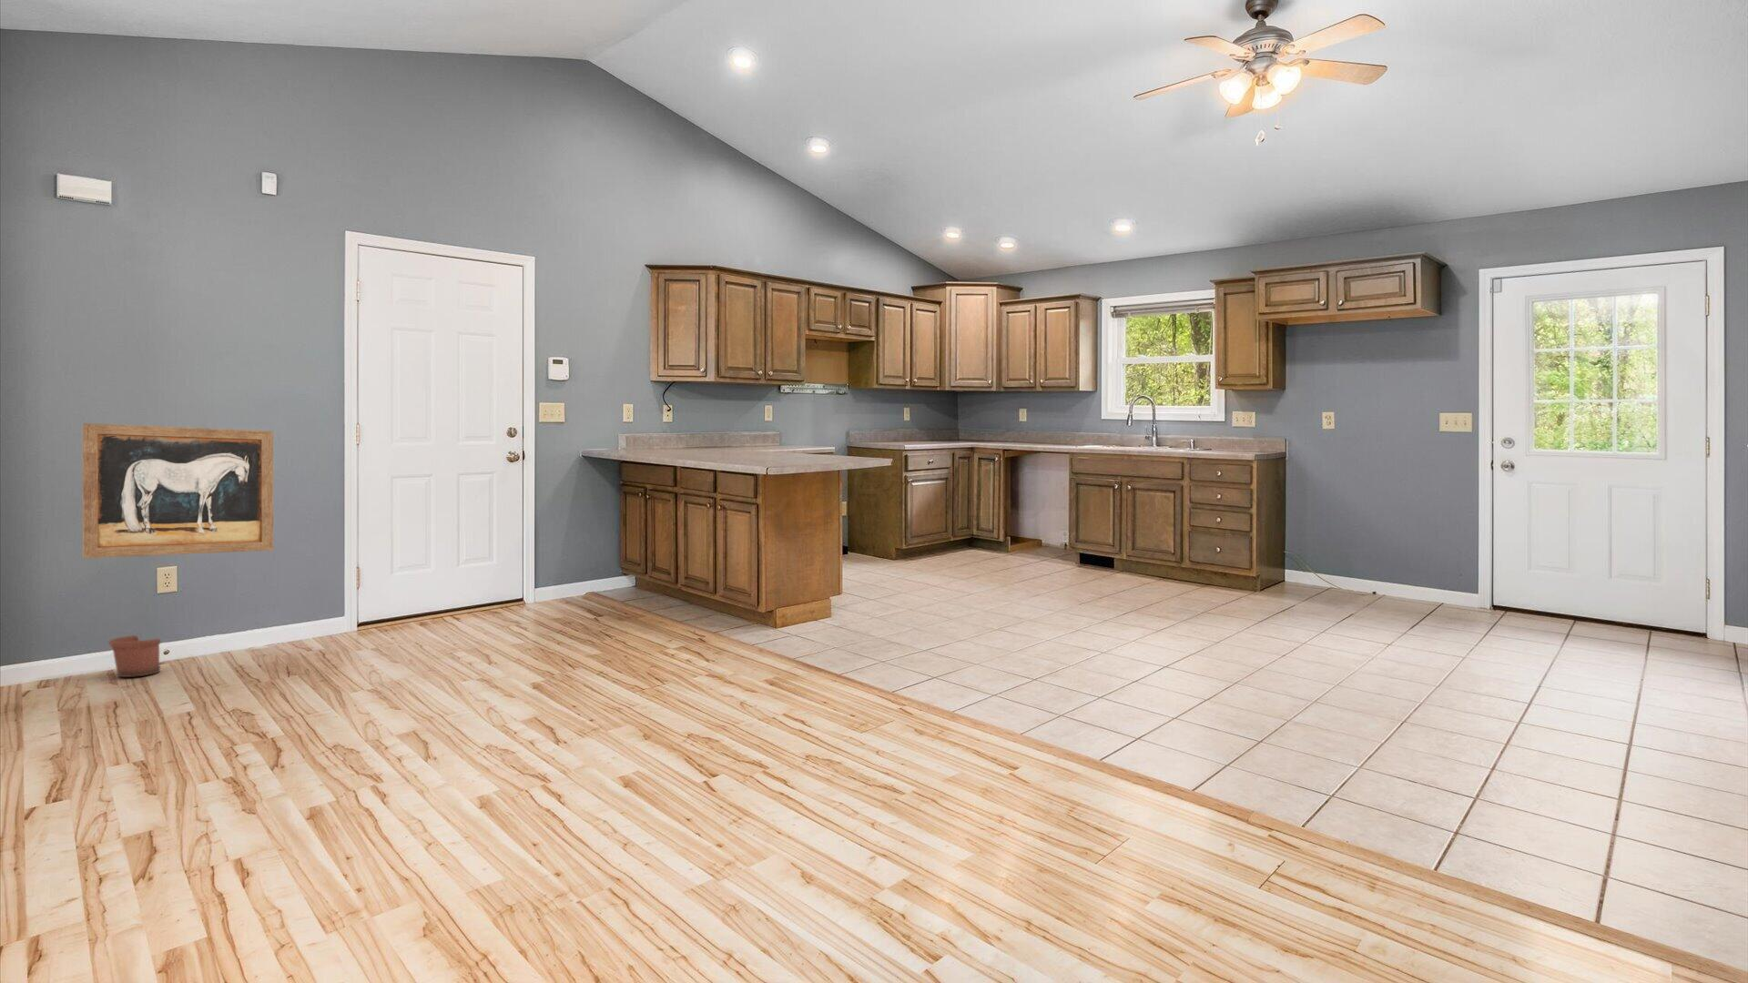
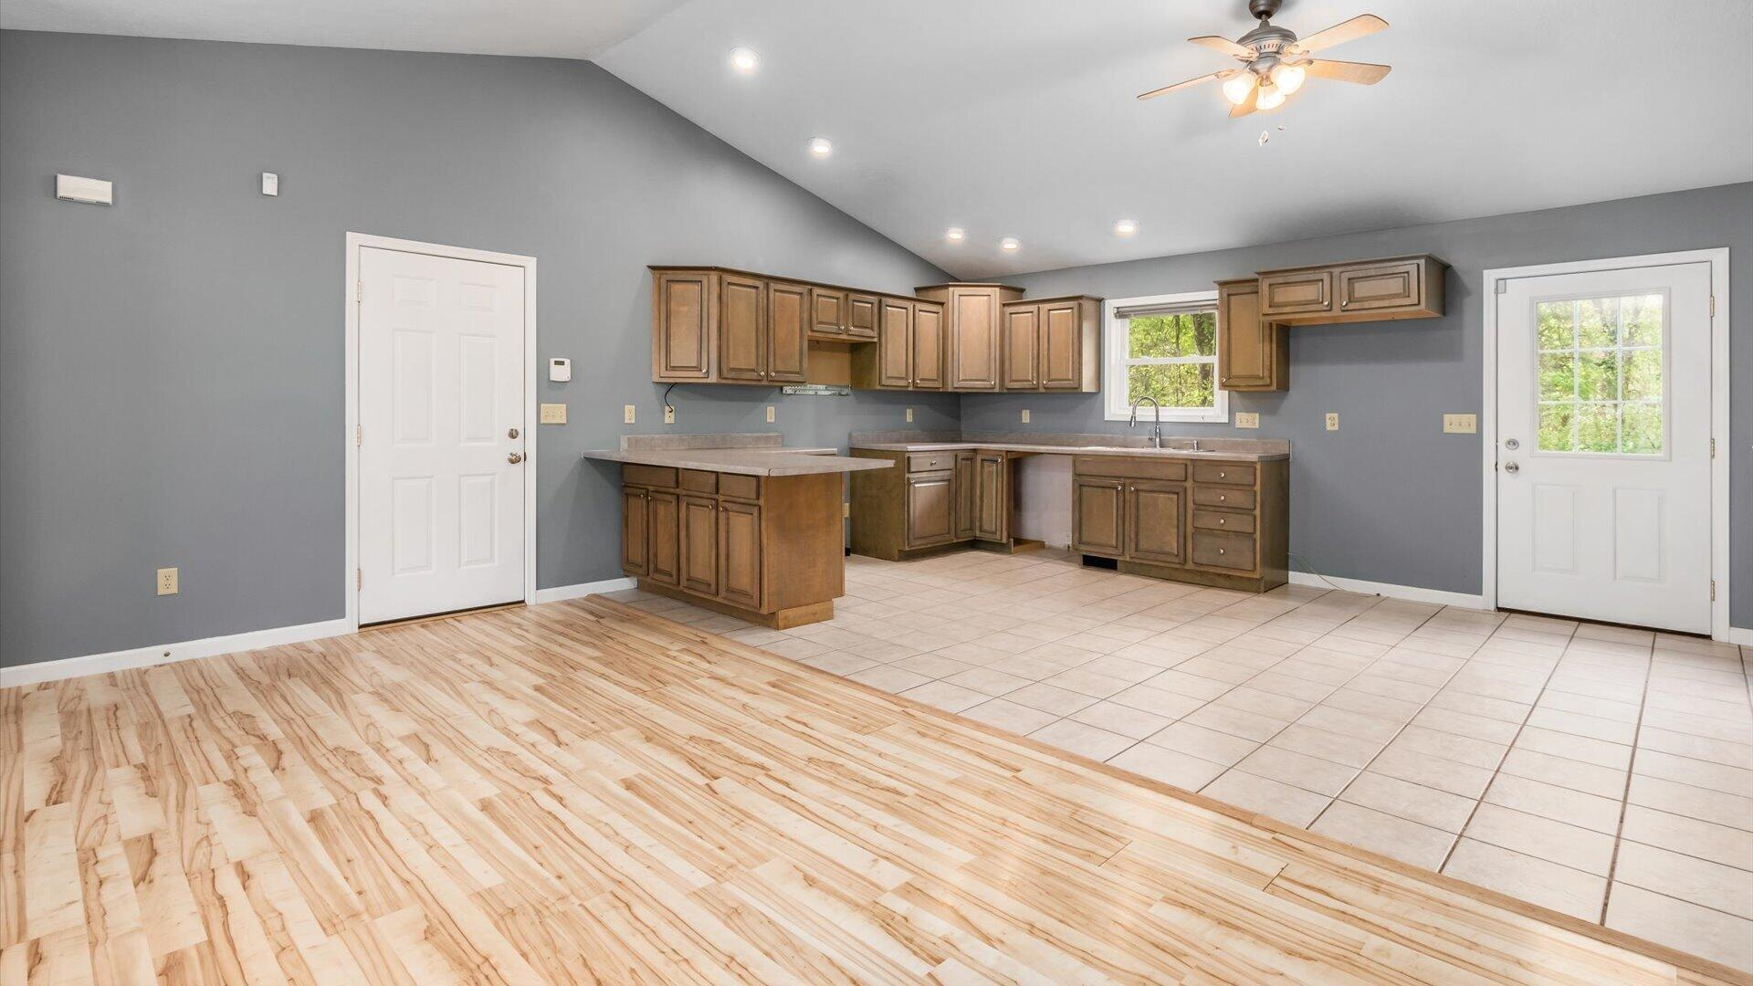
- planter (136, 657)
- wall art (182, 491)
